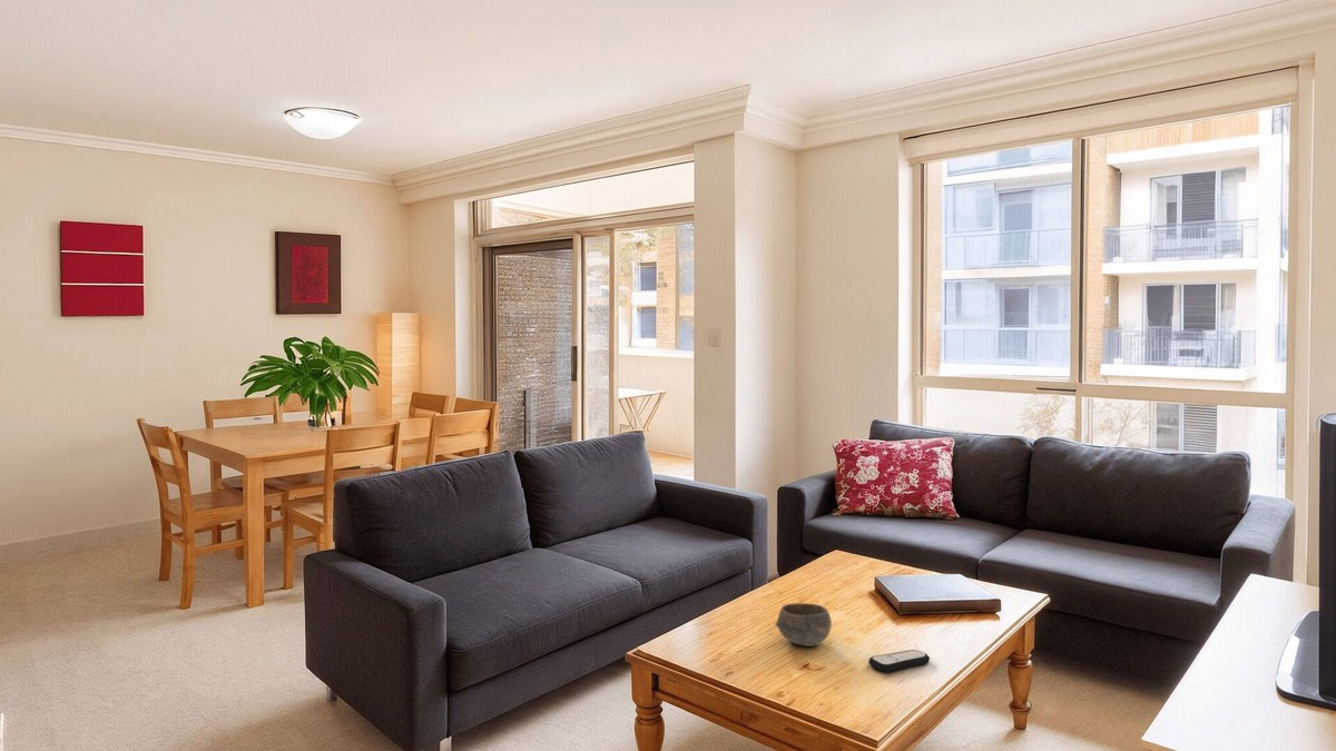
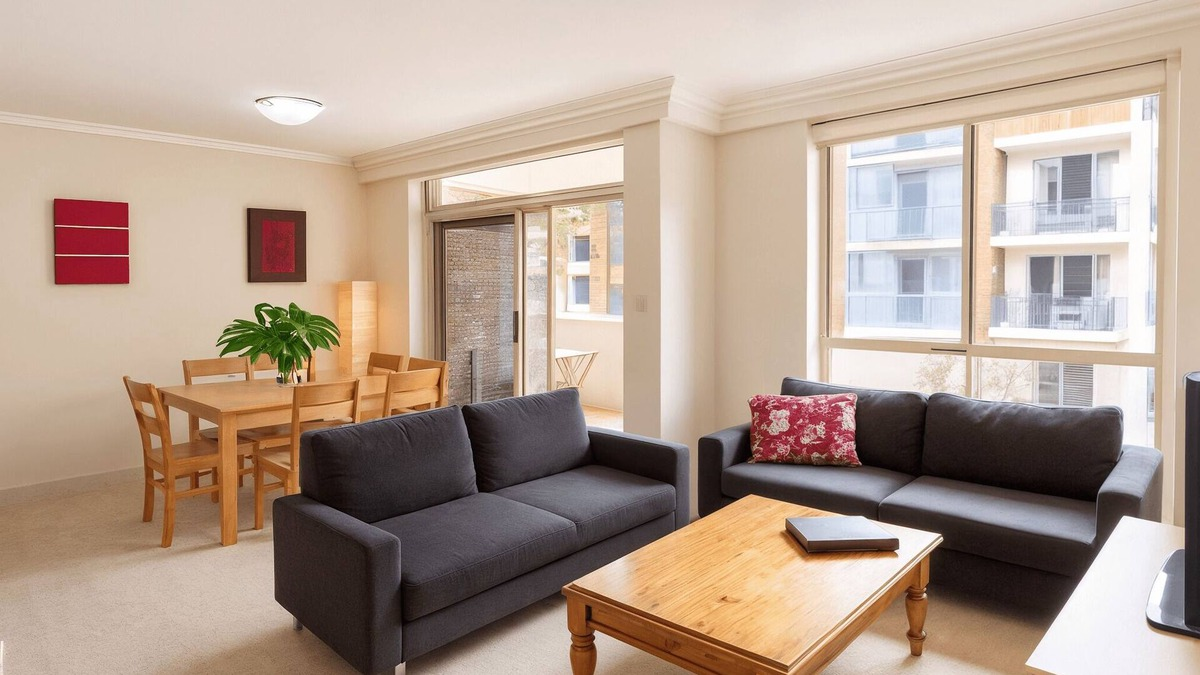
- bowl (803, 625)
- remote control (900, 660)
